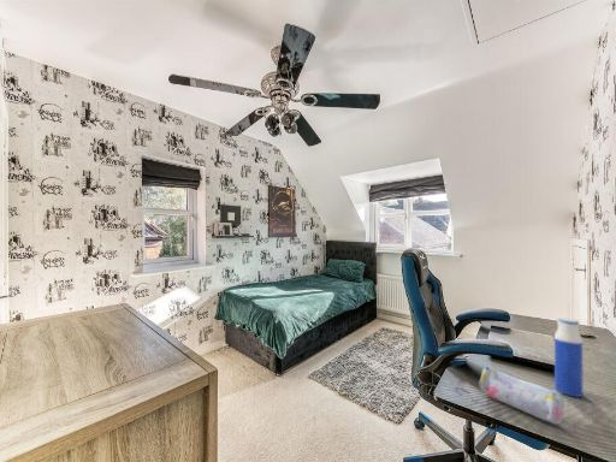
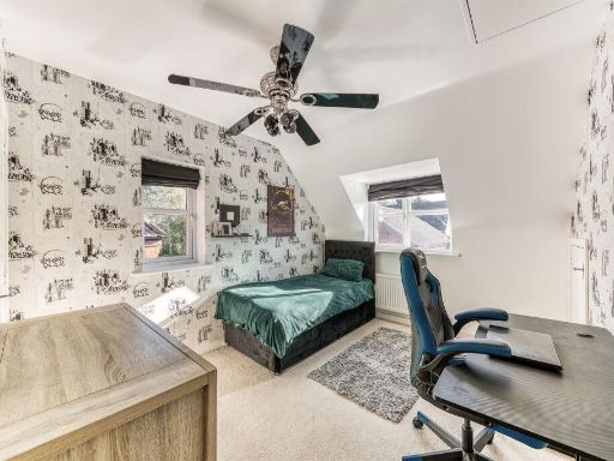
- pencil case (519, 392)
- water bottle (568, 355)
